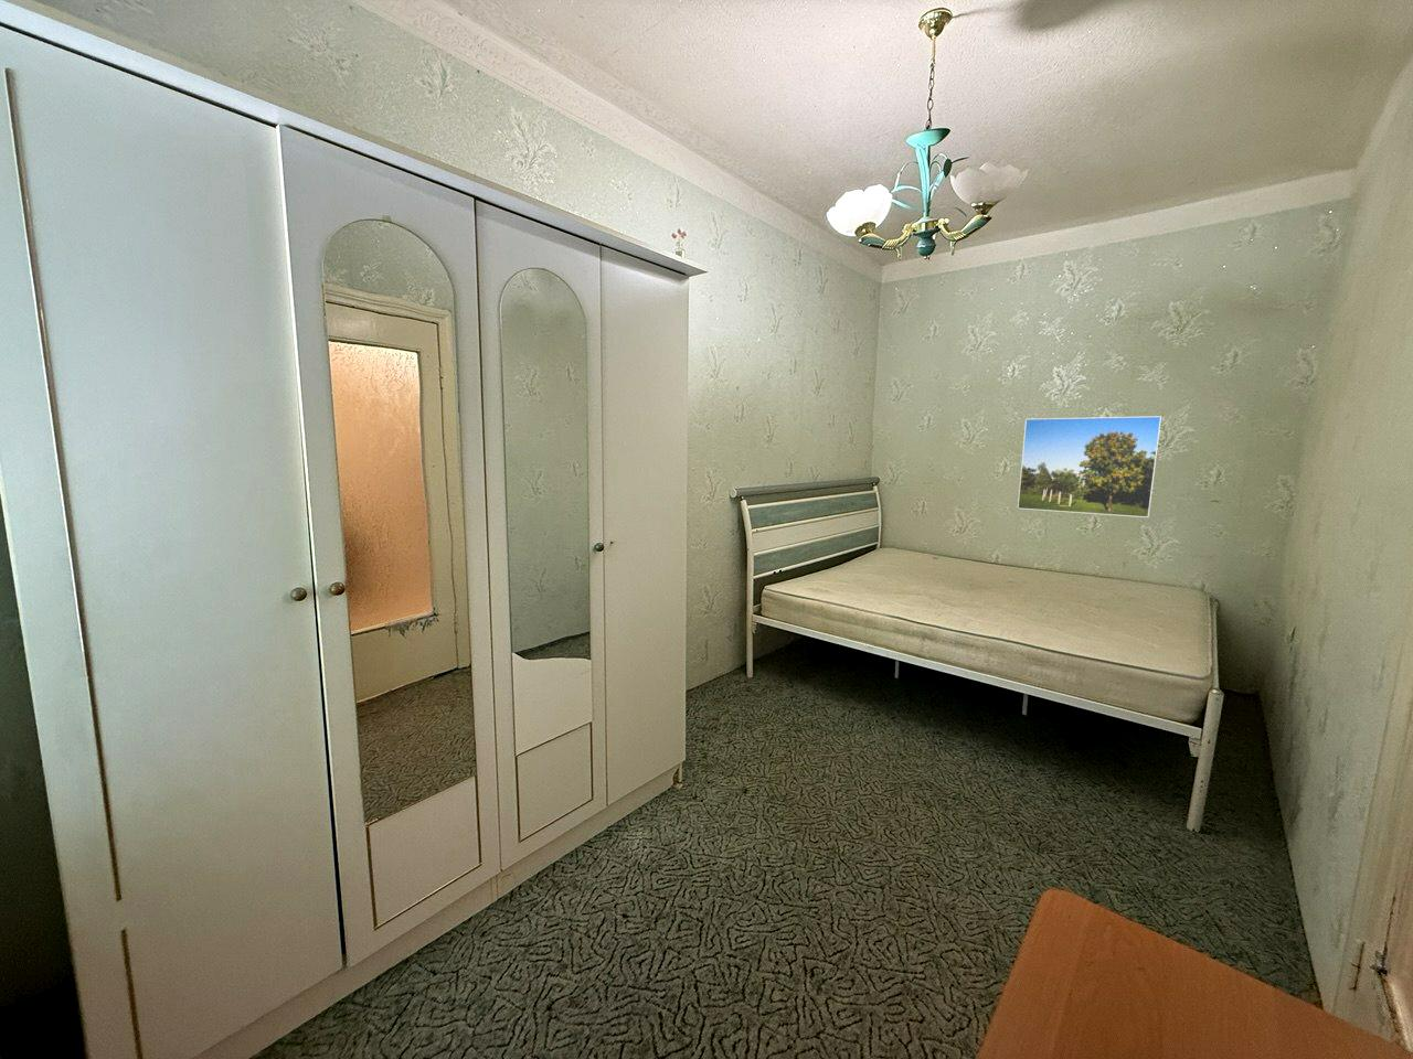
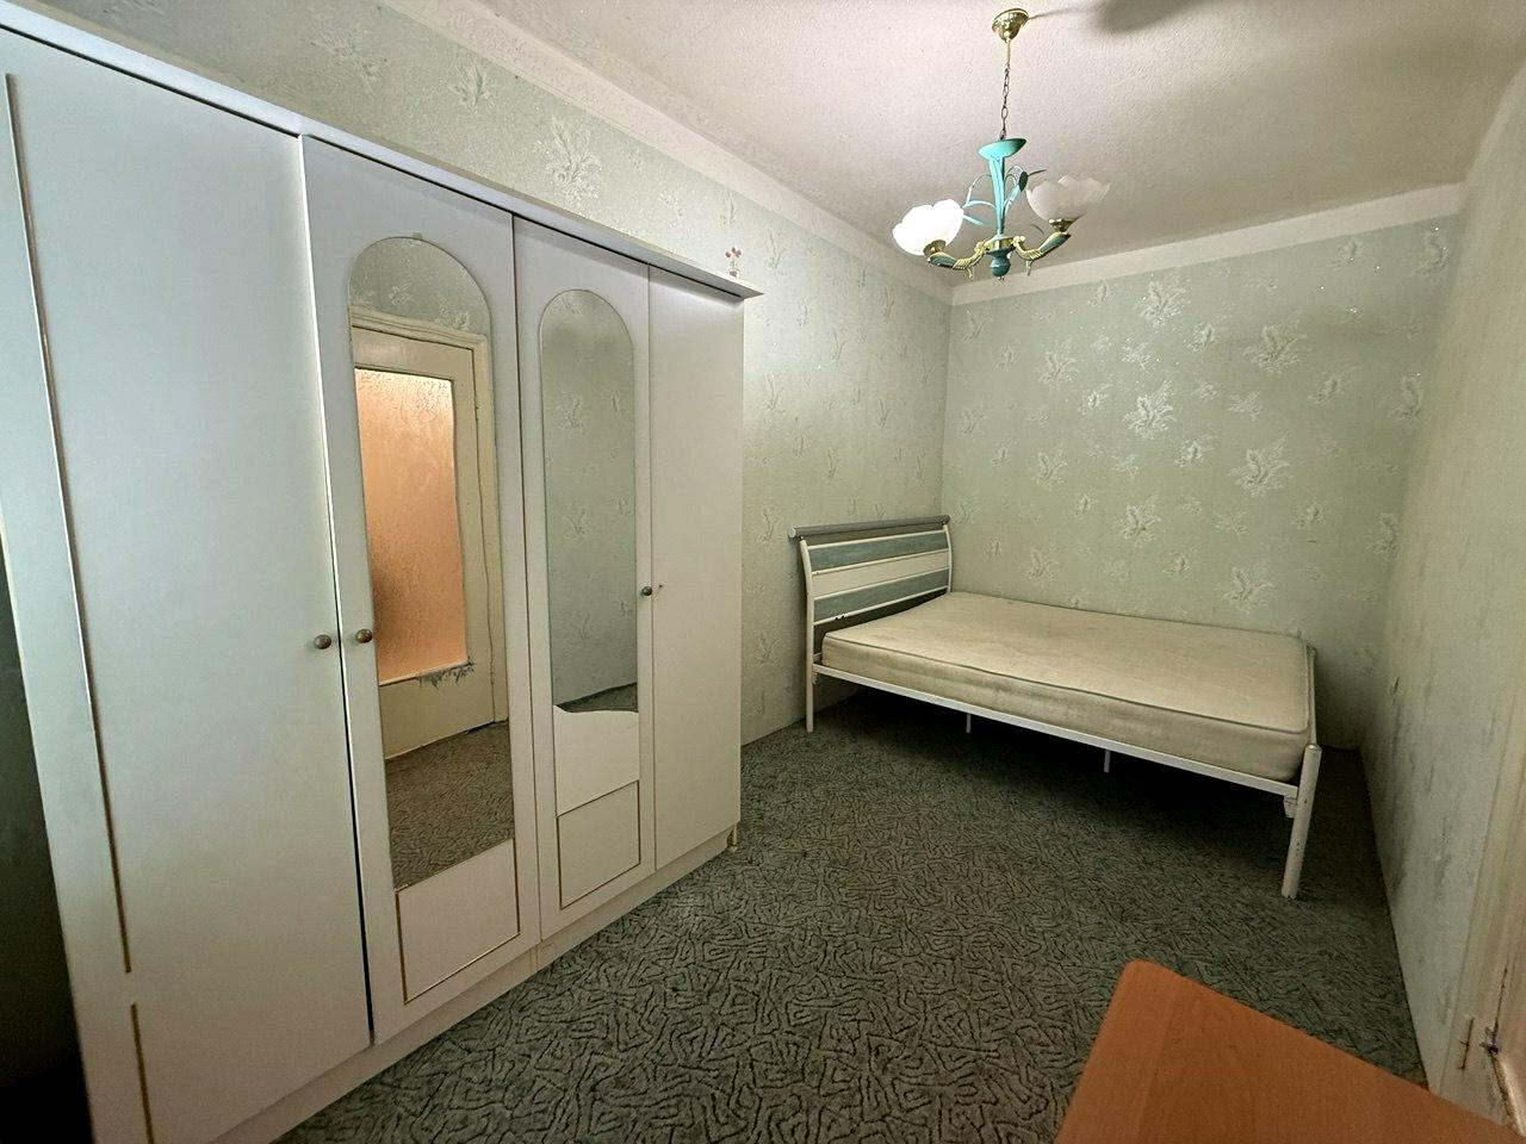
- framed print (1084, 465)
